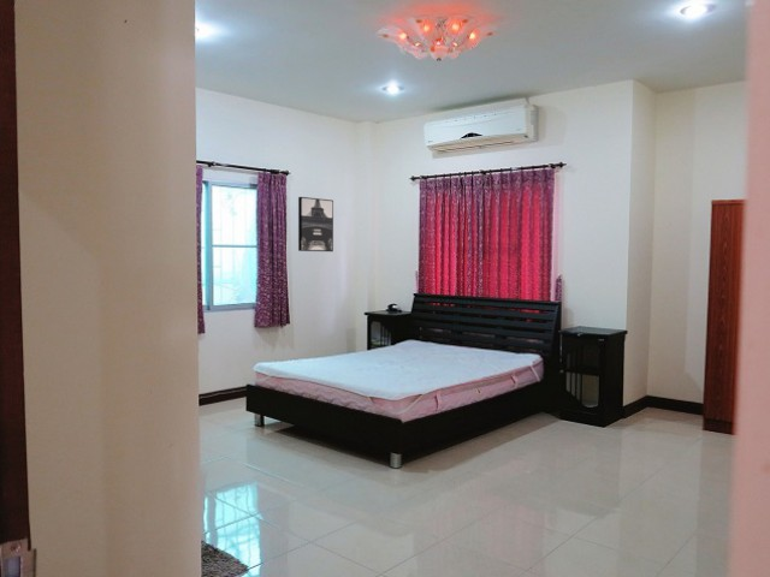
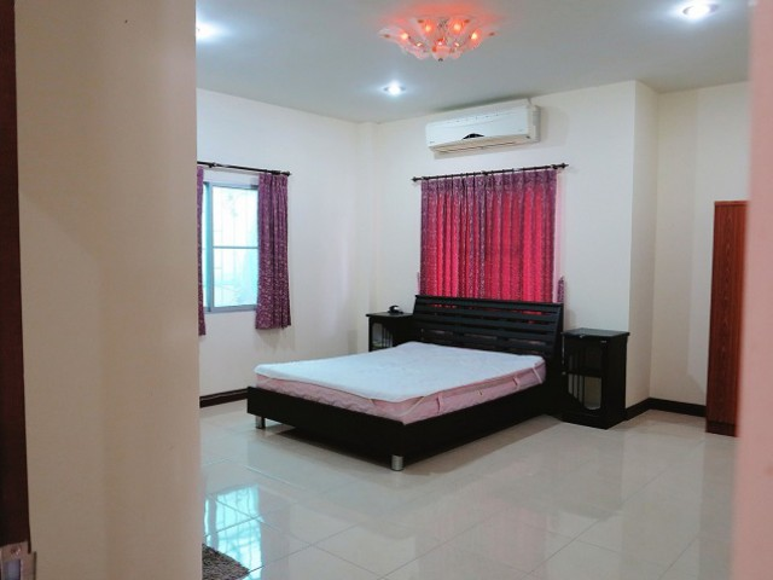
- wall art (315, 225)
